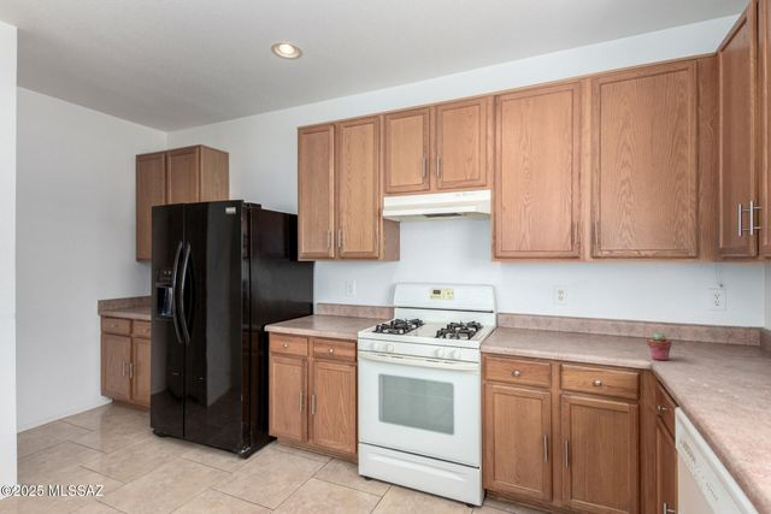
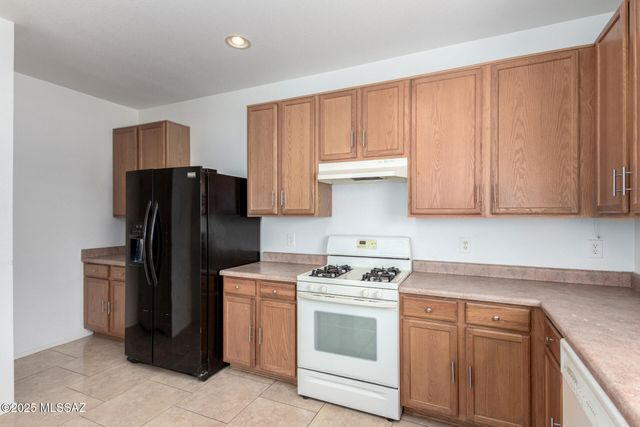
- potted succulent (659, 345)
